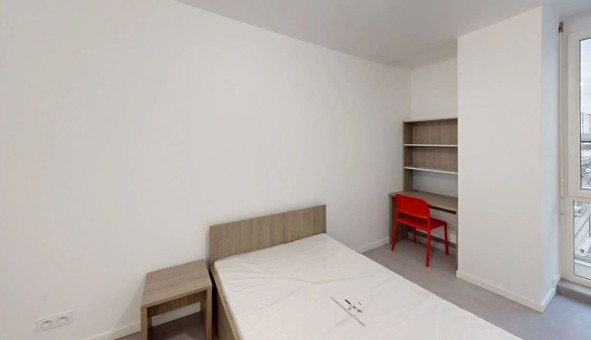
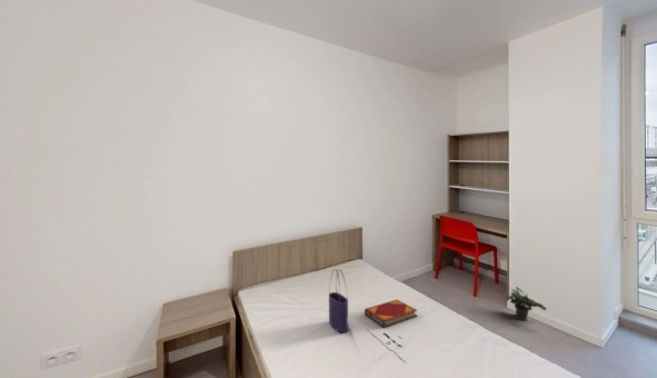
+ potted plant (524, 304)
+ hardback book (390, 311)
+ tote bag (338, 298)
